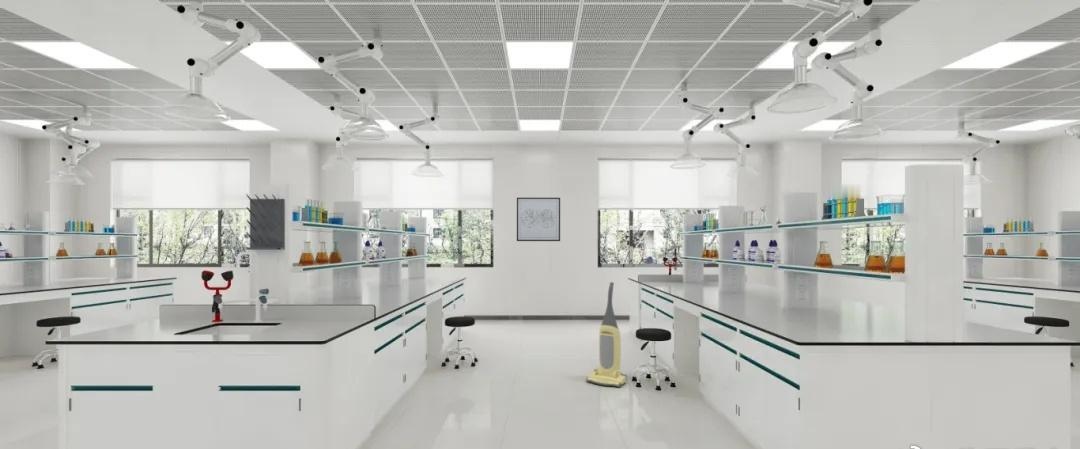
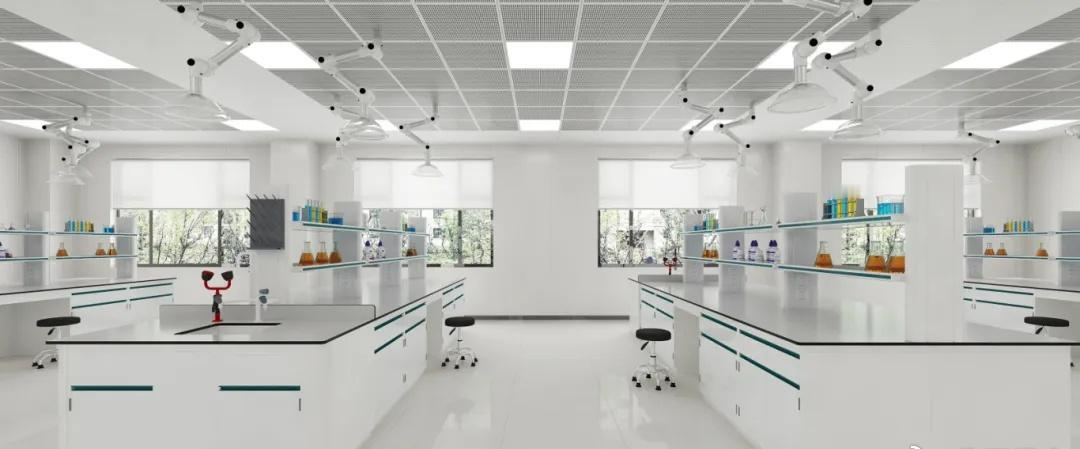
- wall art (538, 219)
- vacuum cleaner (607, 332)
